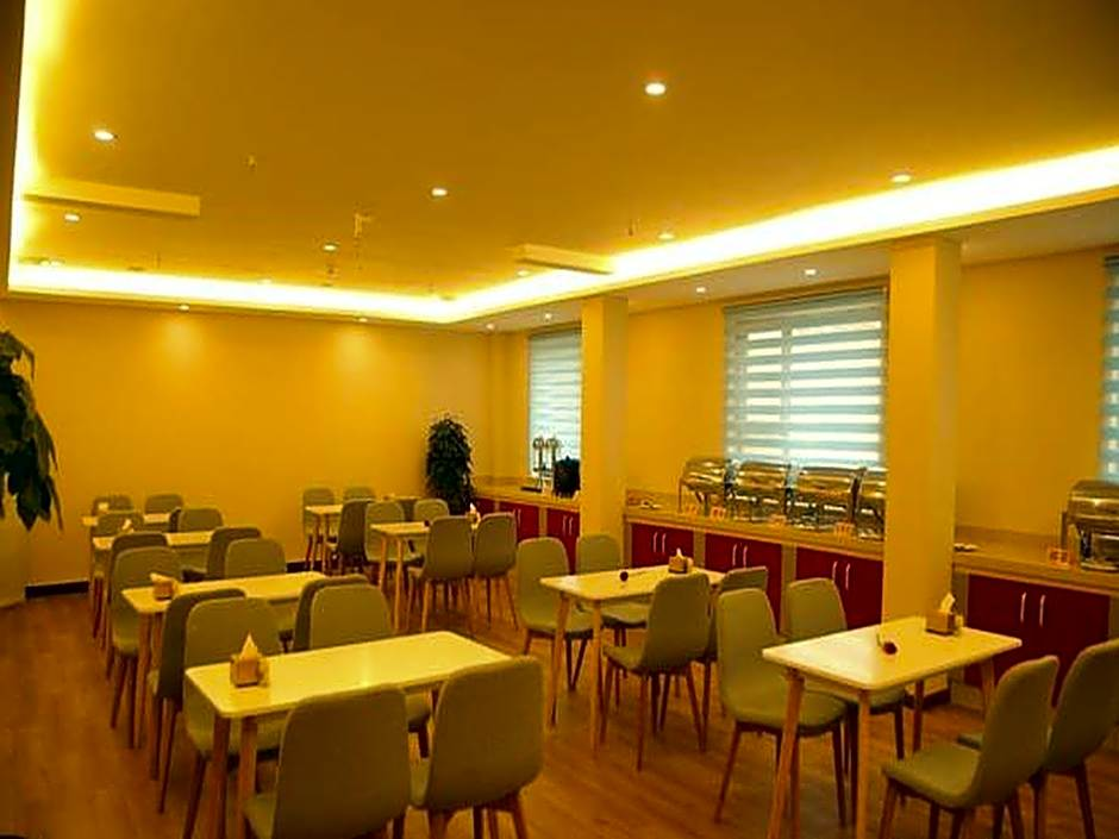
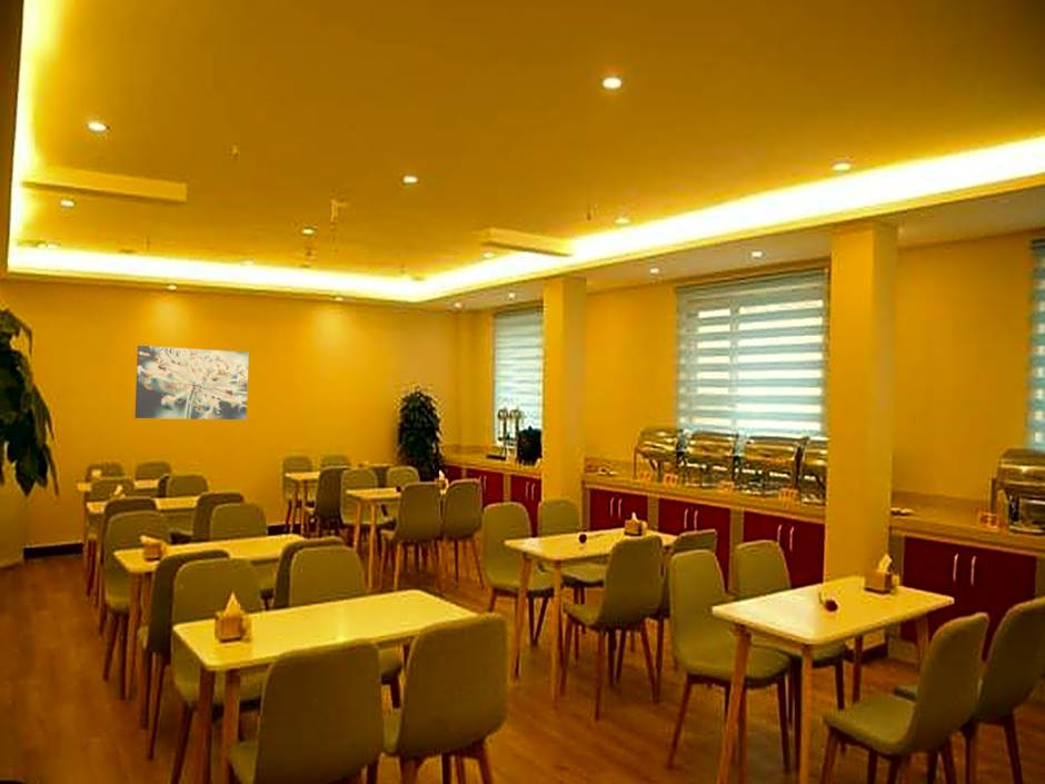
+ wall art (193, 384)
